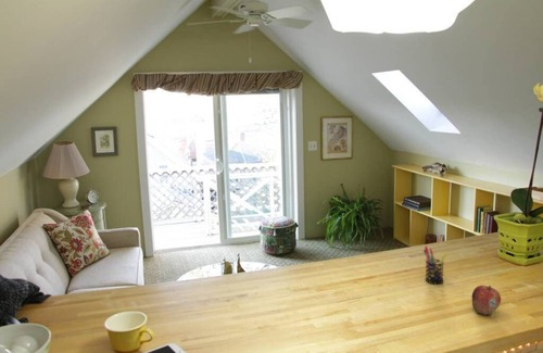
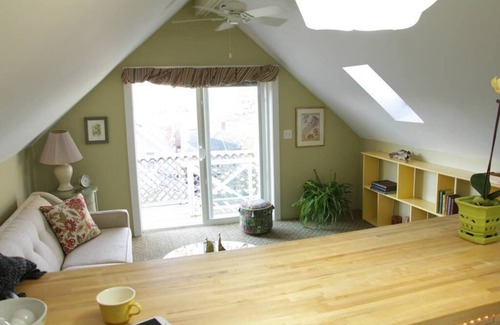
- fruit (485, 298)
- pen holder (432, 264)
